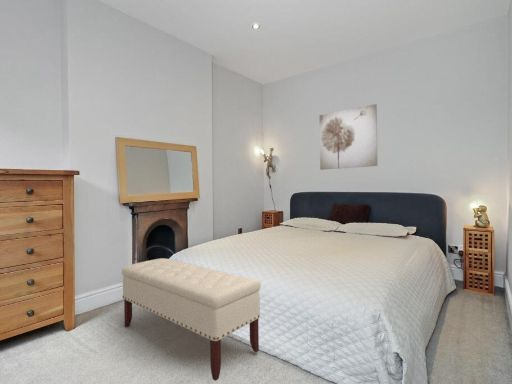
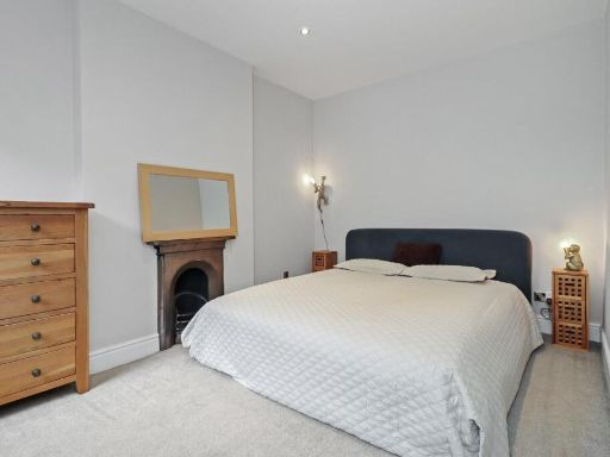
- bench (185, 304)
- wall art (346, 139)
